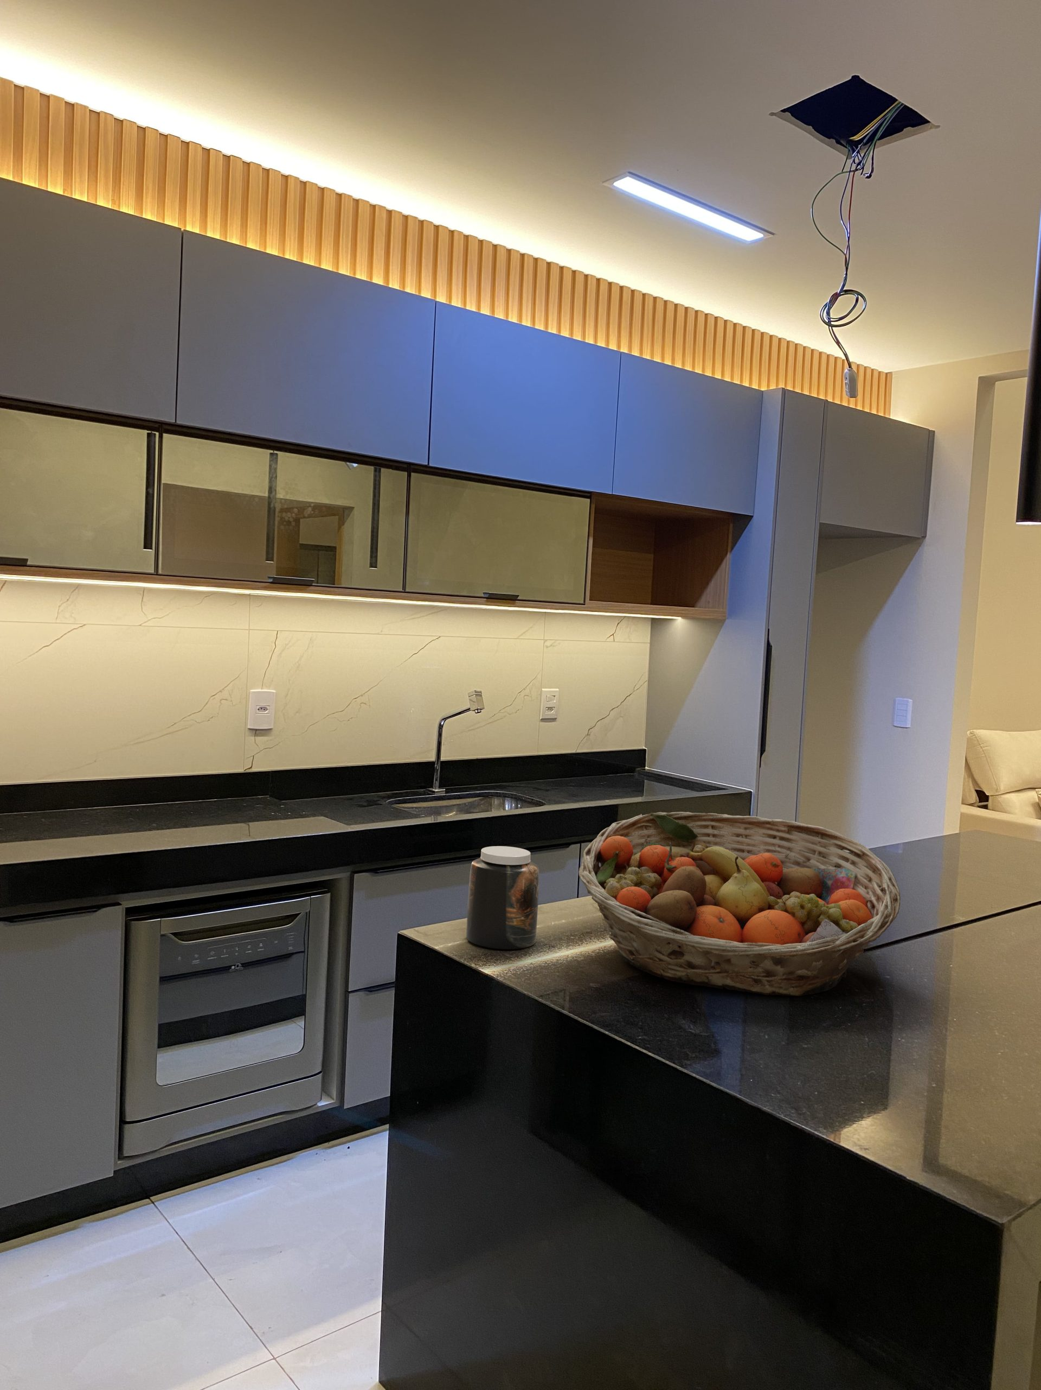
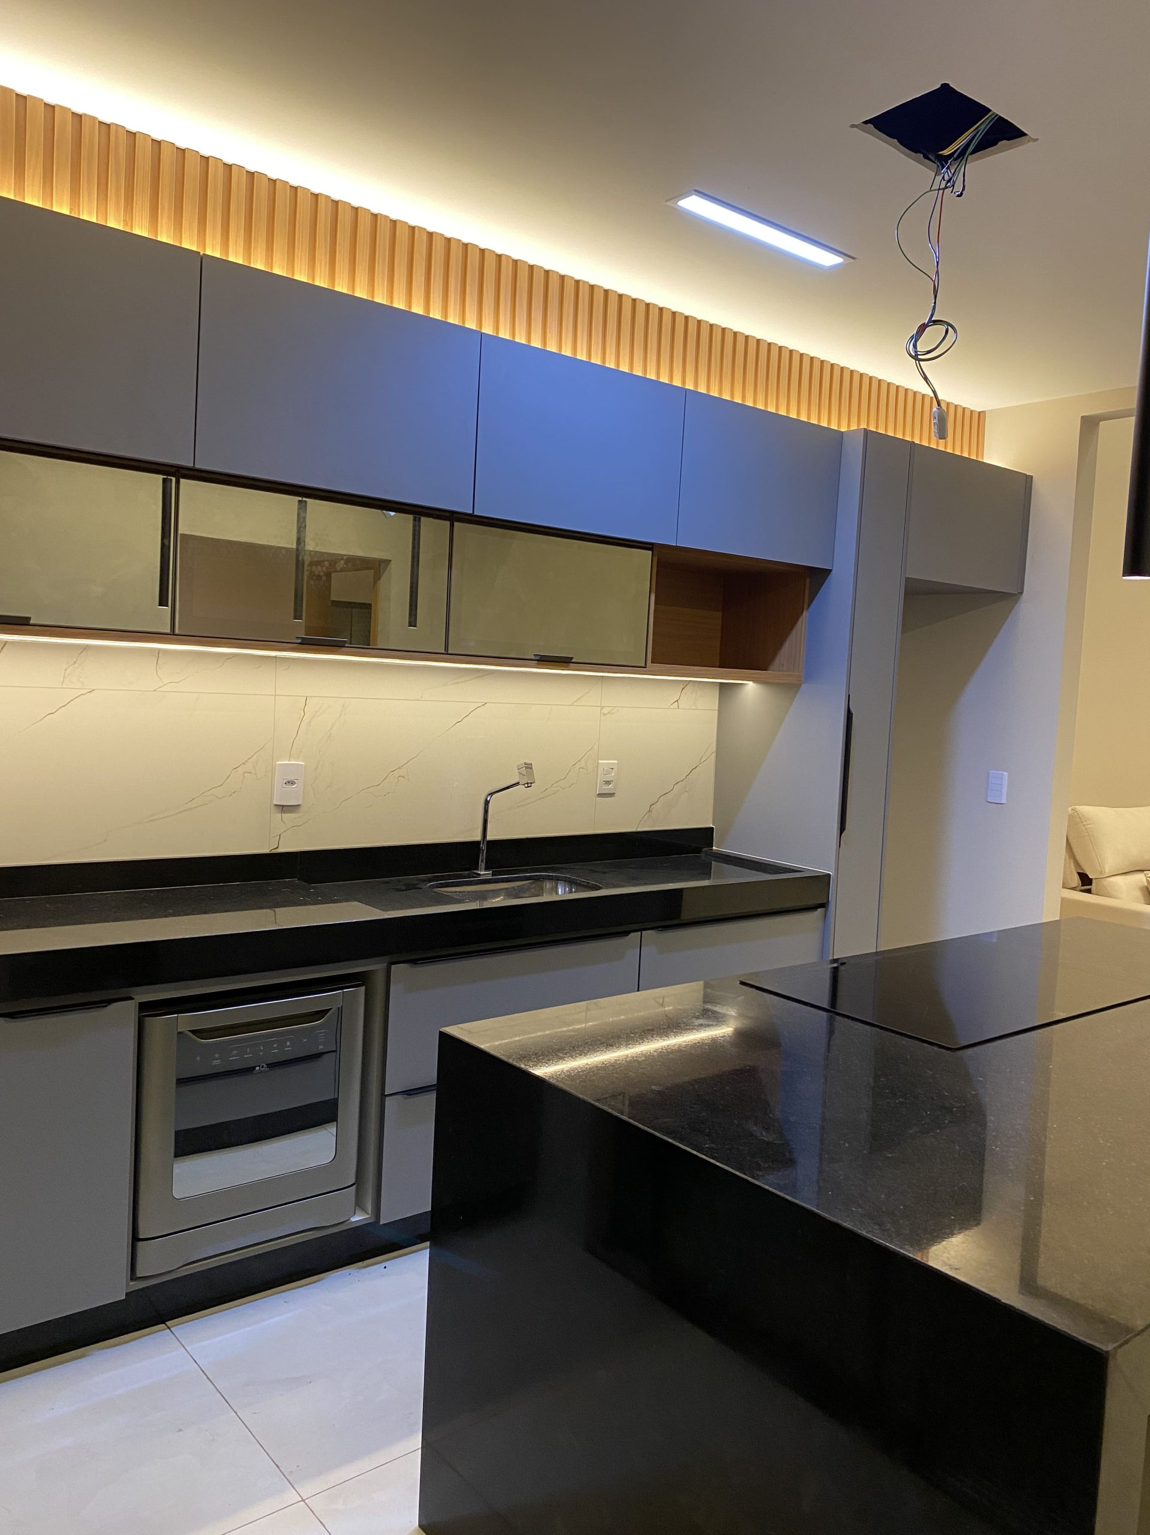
- fruit basket (733, 896)
- jar (503, 895)
